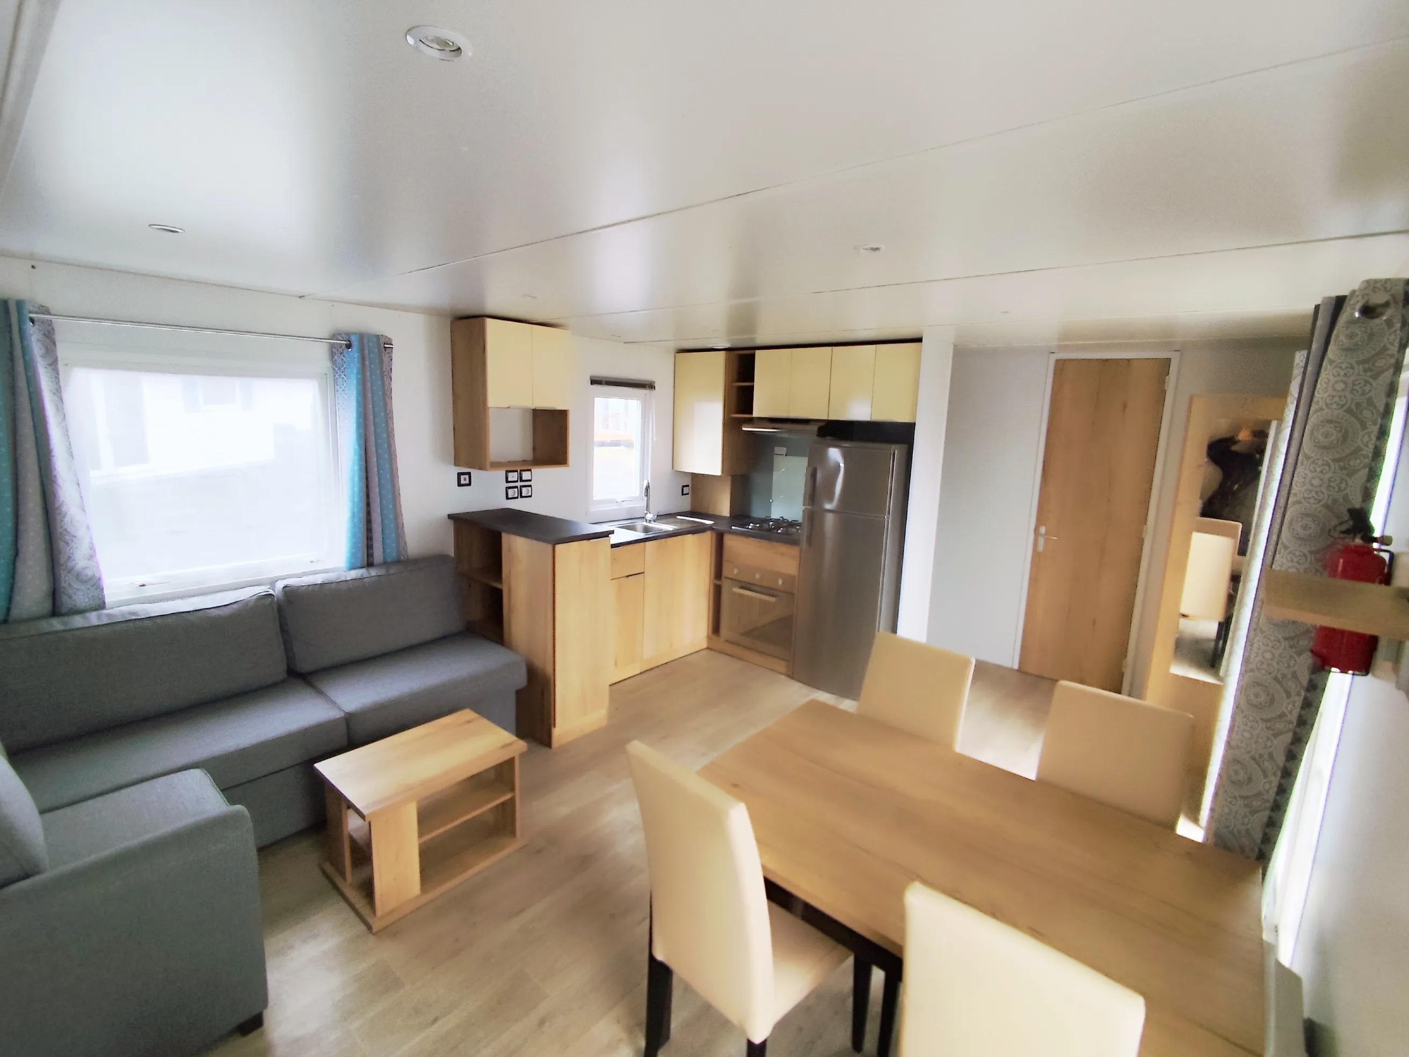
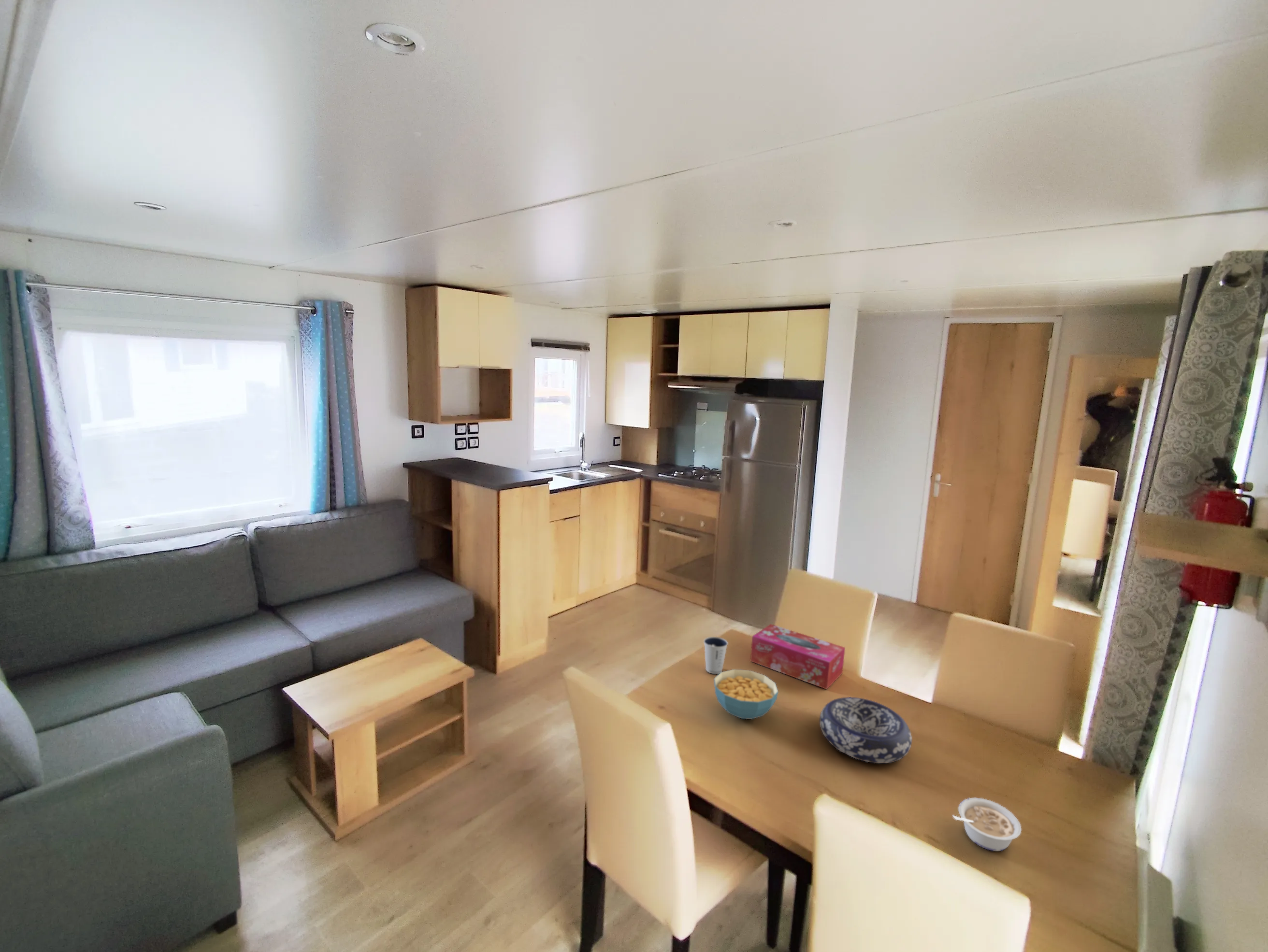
+ dixie cup (715, 656)
+ cereal bowl (744, 699)
+ tissue box (796, 654)
+ decorative bowl (864, 729)
+ legume (987, 826)
